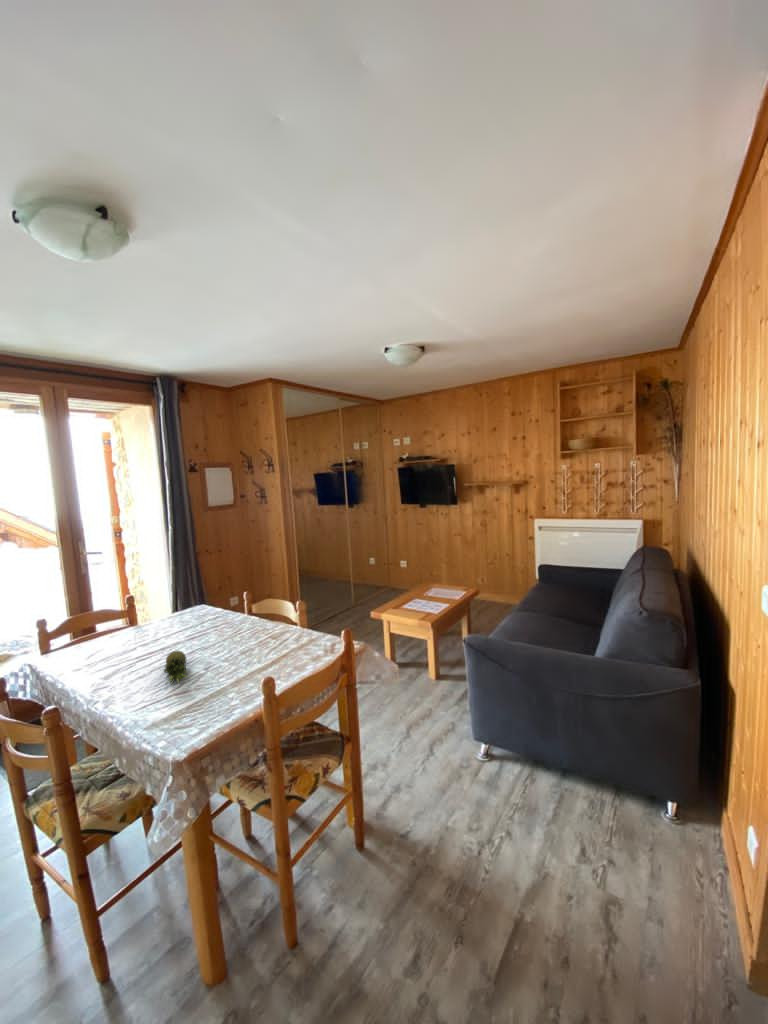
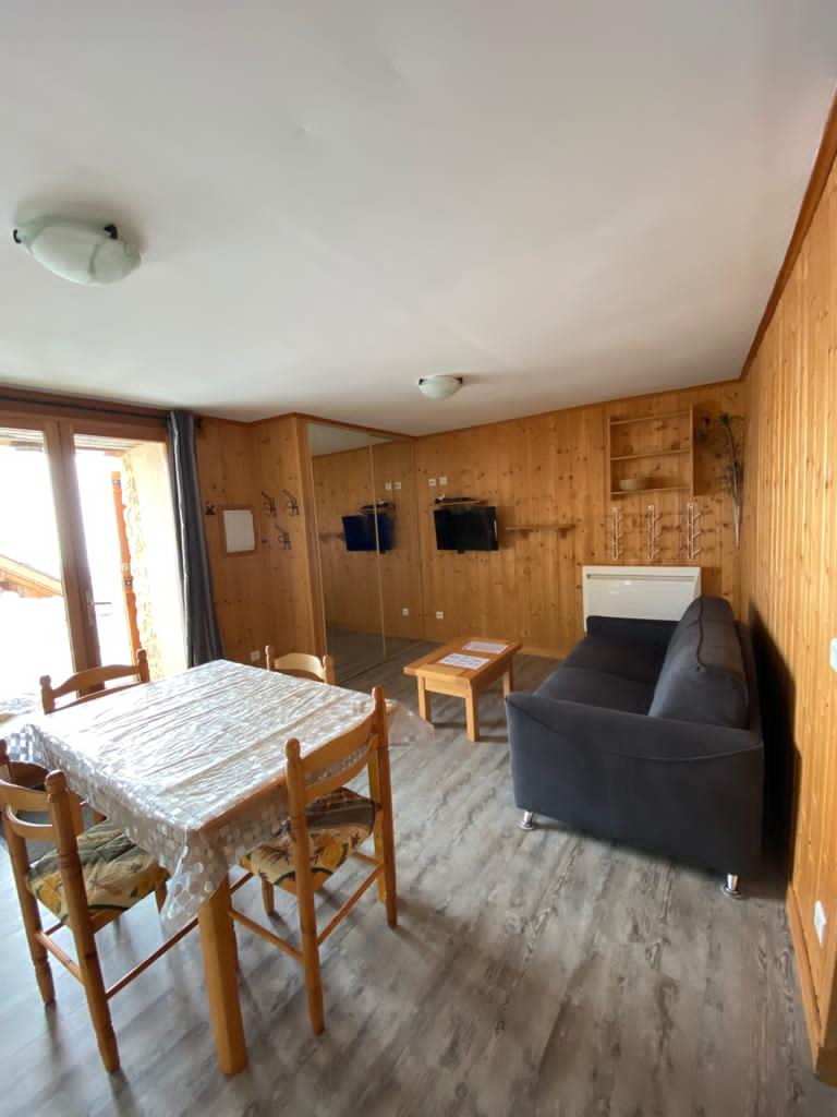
- fruit (175, 665)
